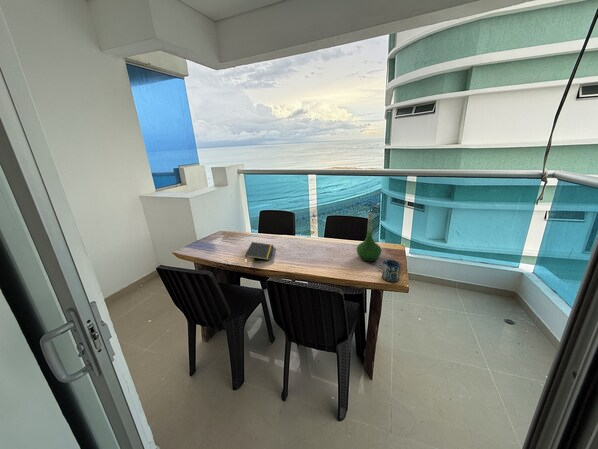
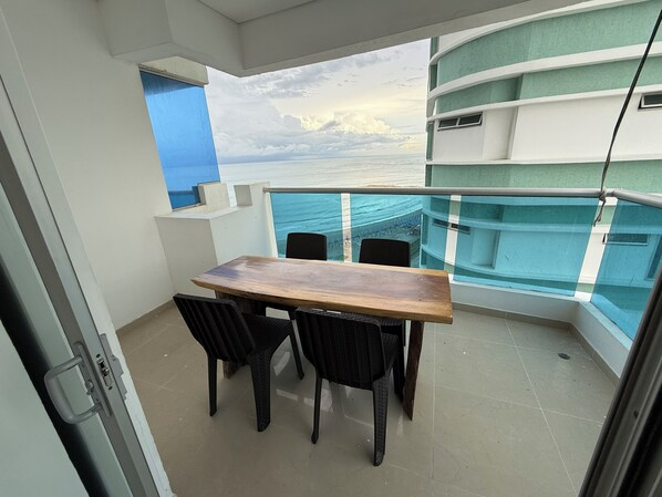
- vase (369, 236)
- cup (391, 269)
- notepad (260, 250)
